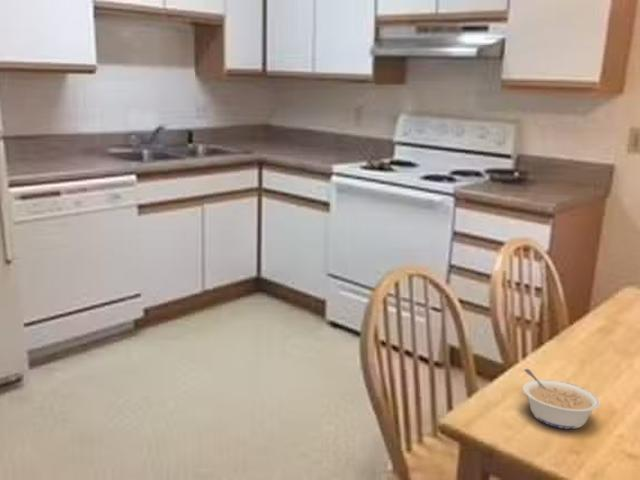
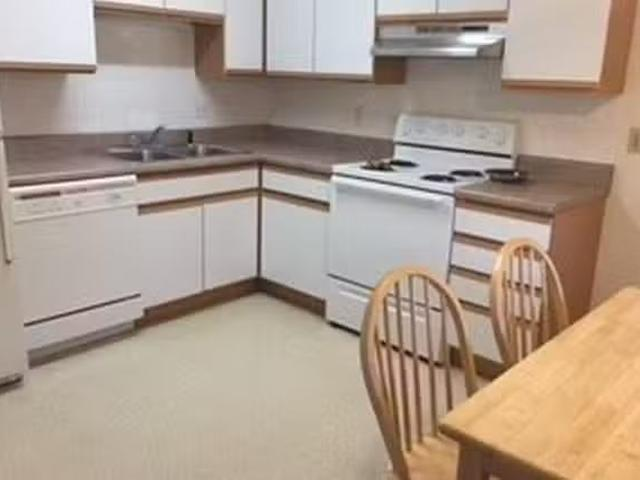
- legume (556, 402)
